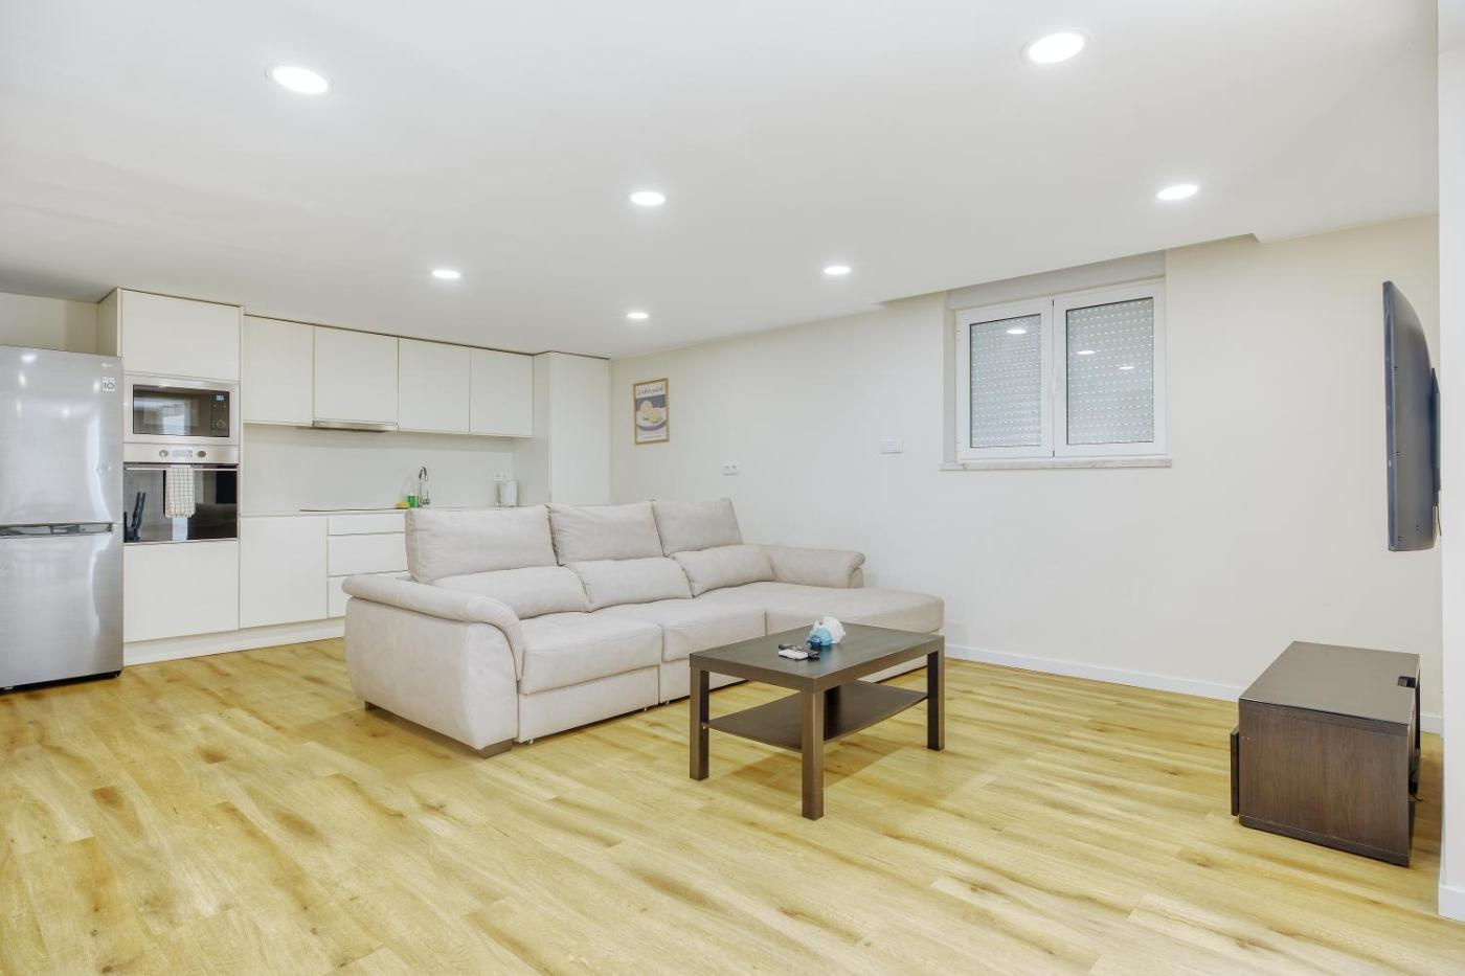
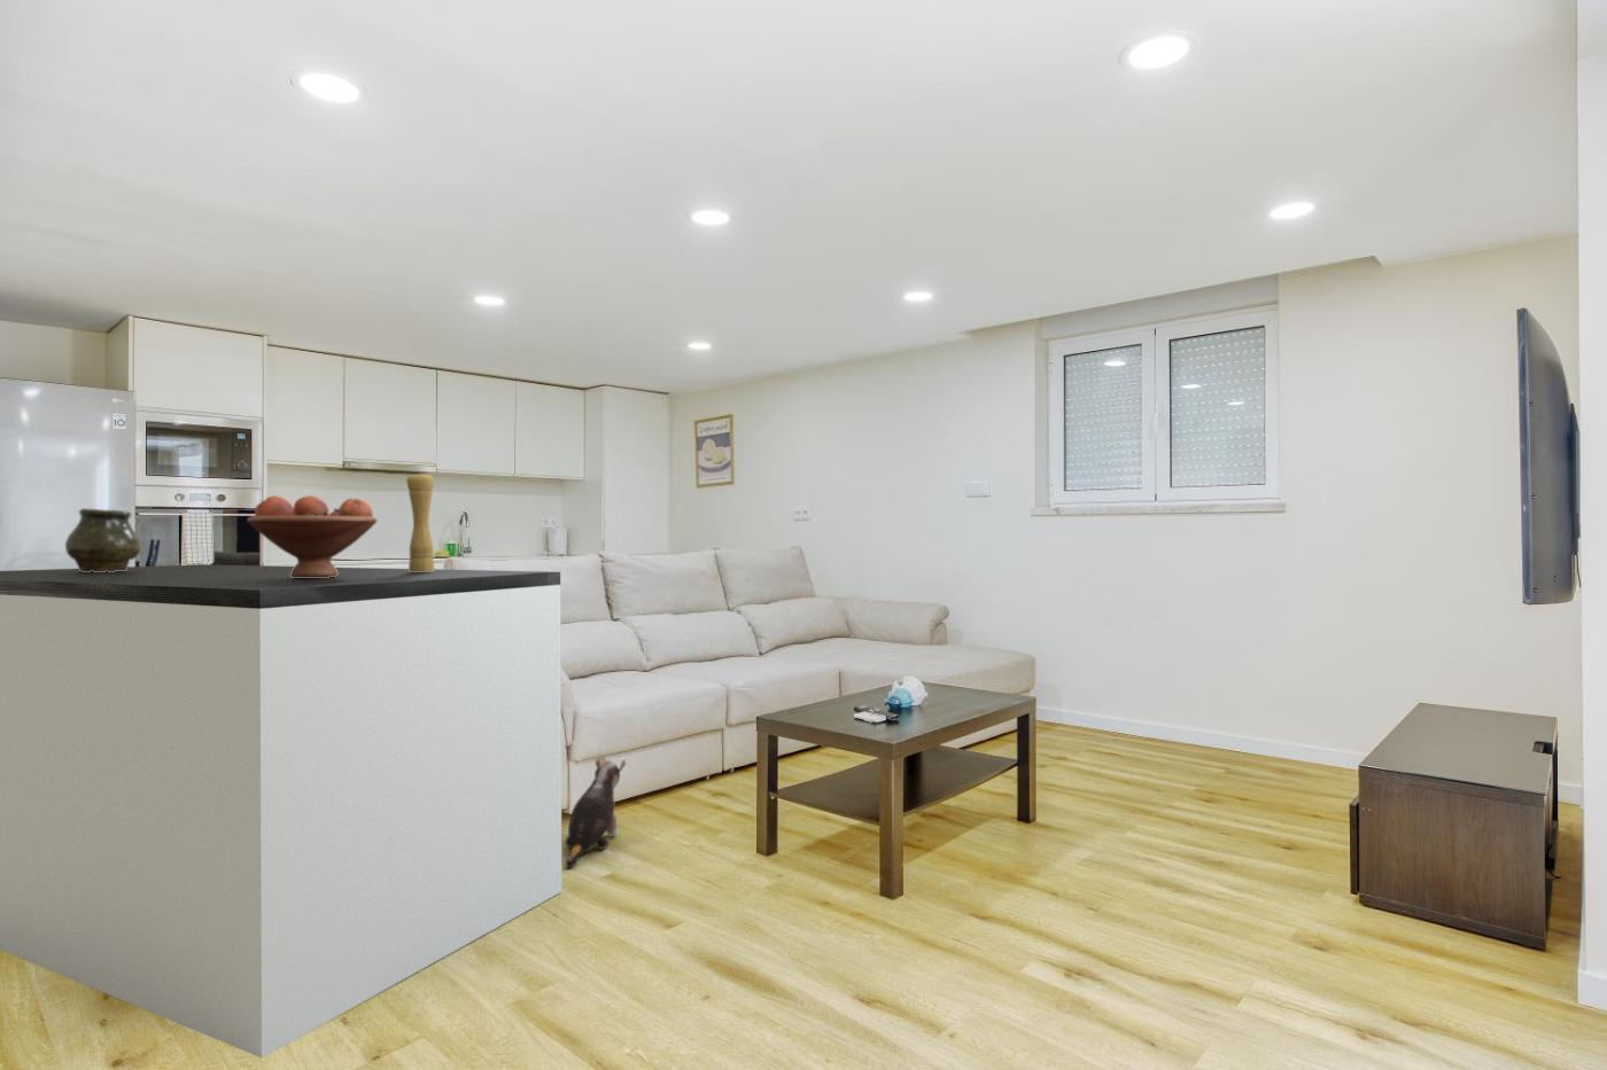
+ dining table (221, 734)
+ pepper mill (421, 522)
+ vase (103, 539)
+ fruit bowl (313, 535)
+ plush toy (590, 808)
